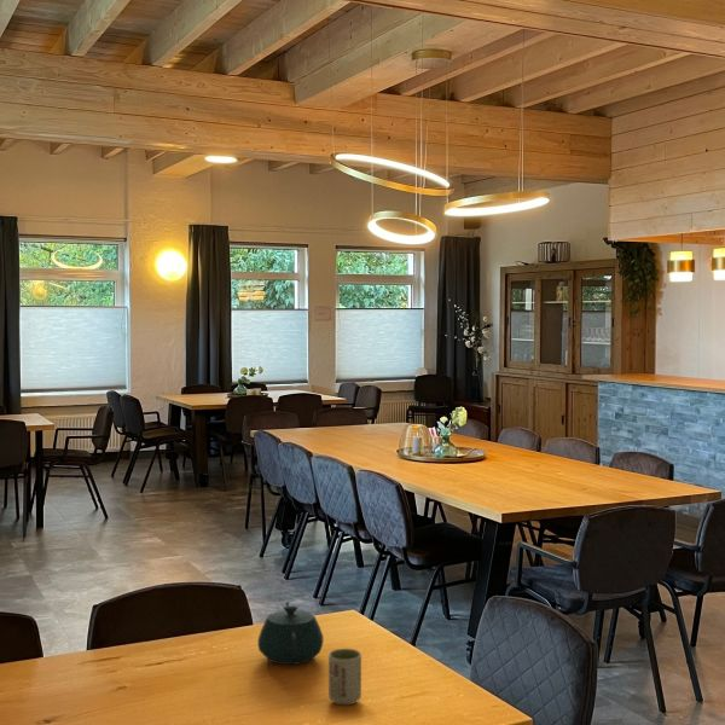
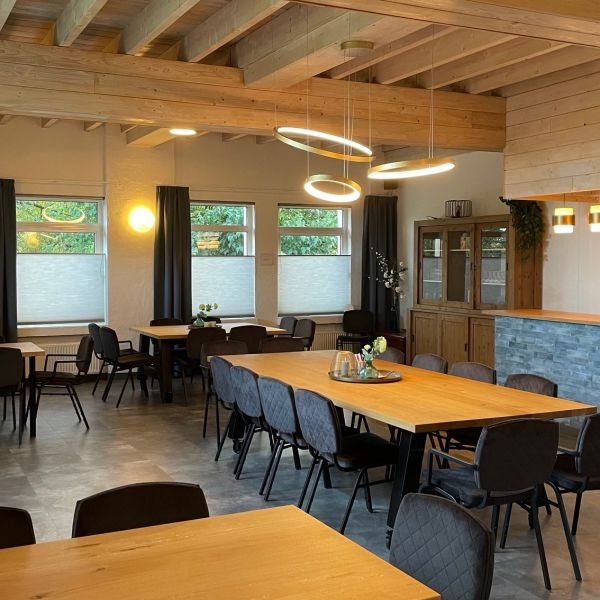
- cup (344, 677)
- teapot (290, 631)
